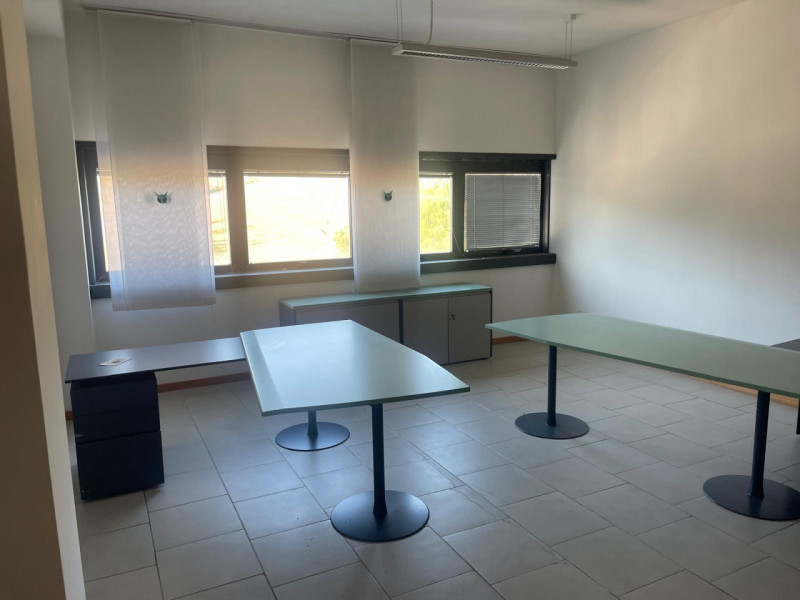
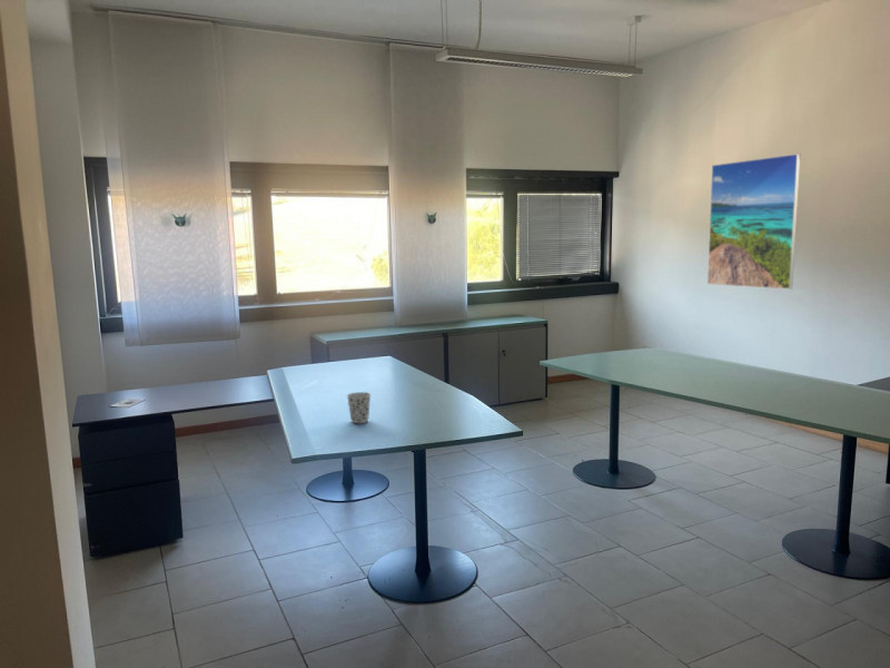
+ cup (359, 407)
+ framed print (750, 224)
